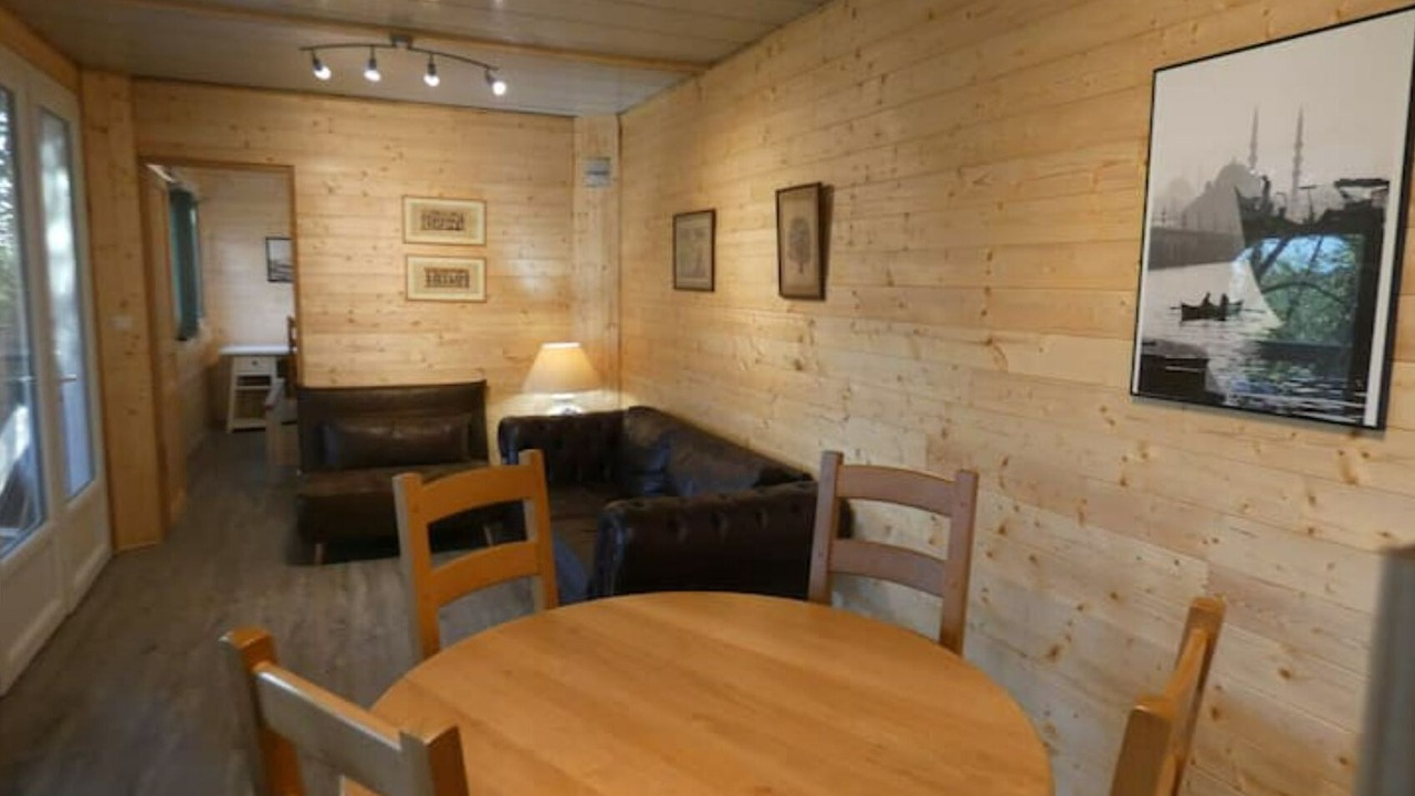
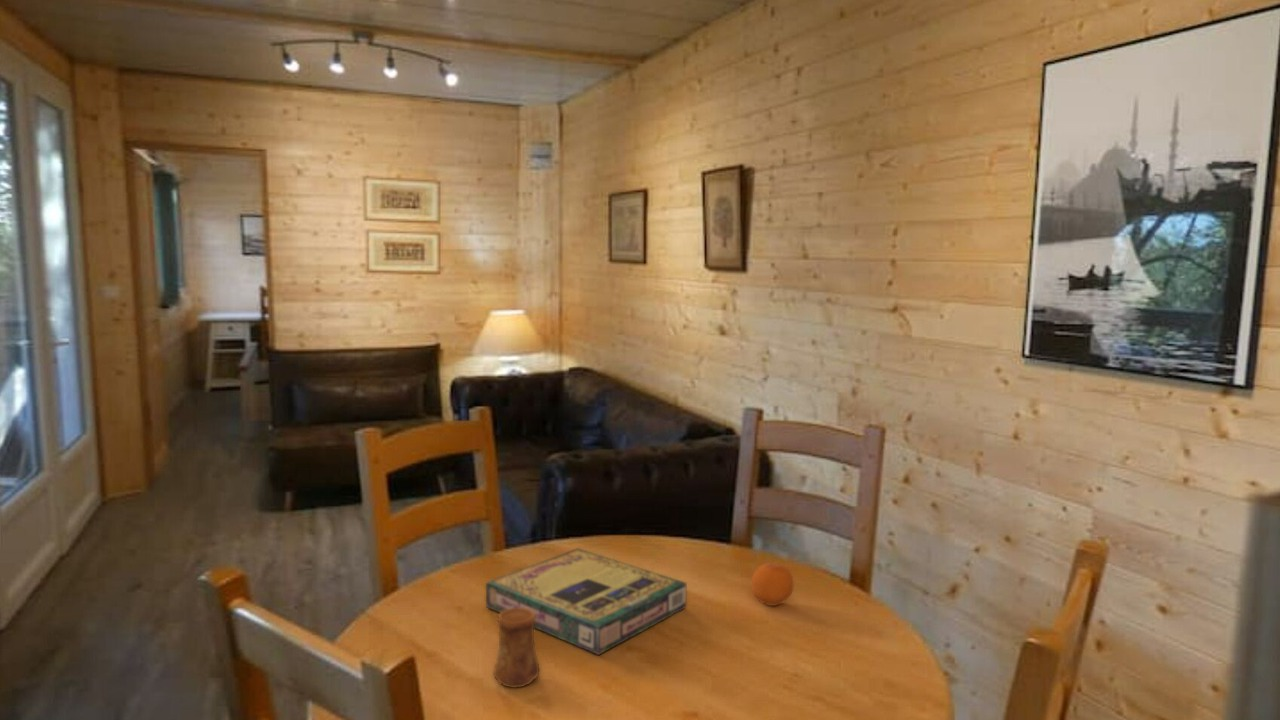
+ cup (516, 647)
+ fruit (772, 584)
+ video game box (586, 594)
